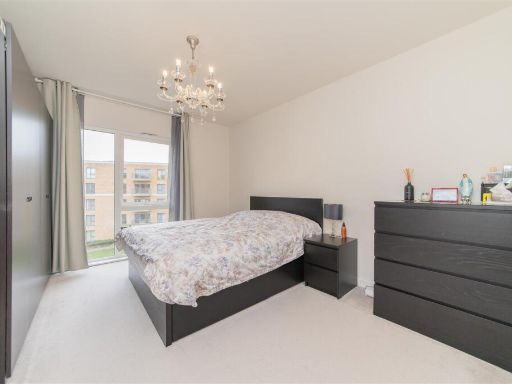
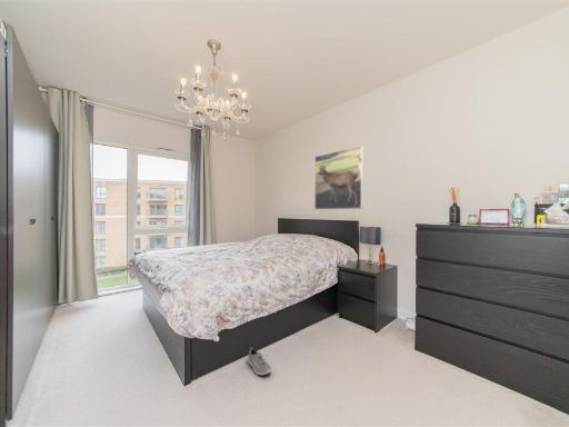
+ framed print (337, 180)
+ sneaker (258, 360)
